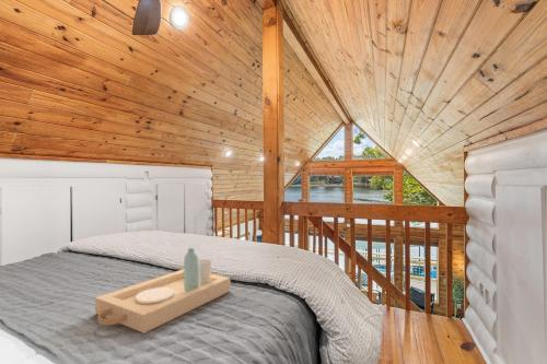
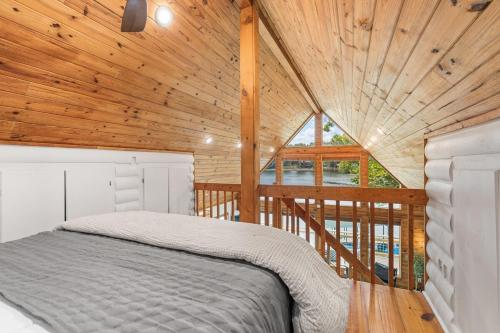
- serving tray (168, 275)
